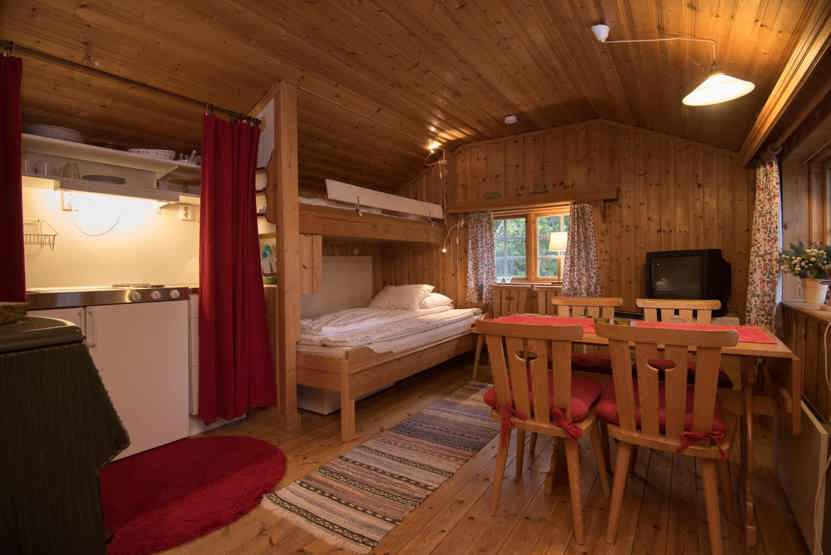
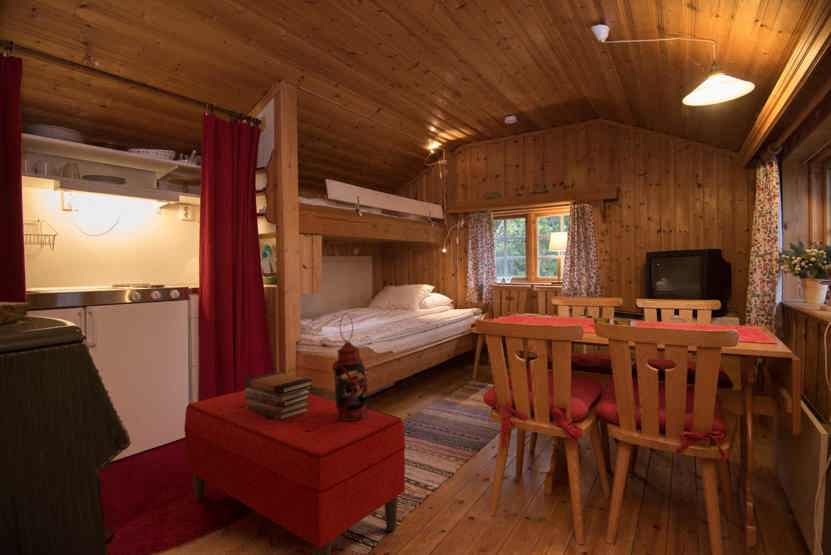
+ book stack (278, 394)
+ bench (288, 461)
+ lantern (353, 365)
